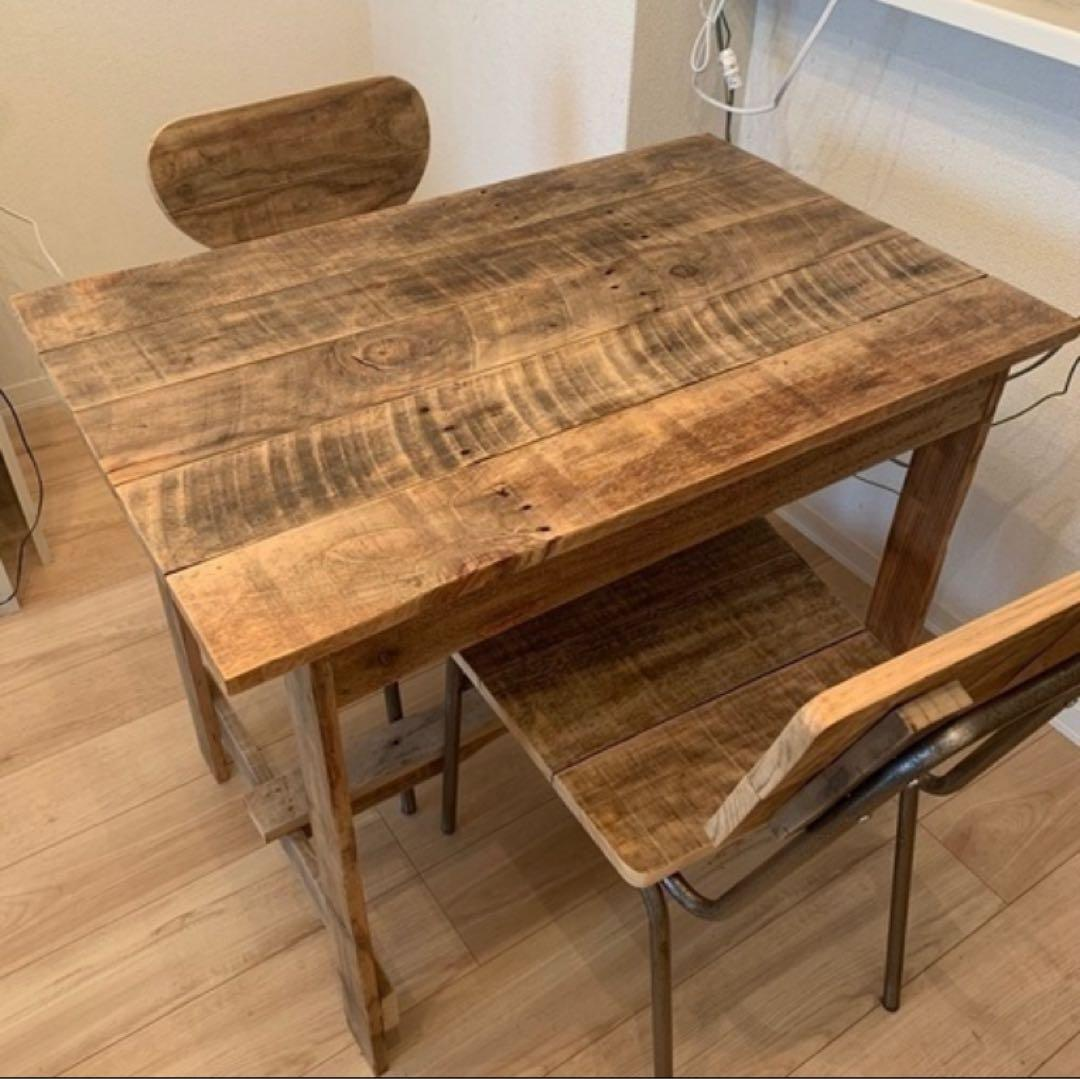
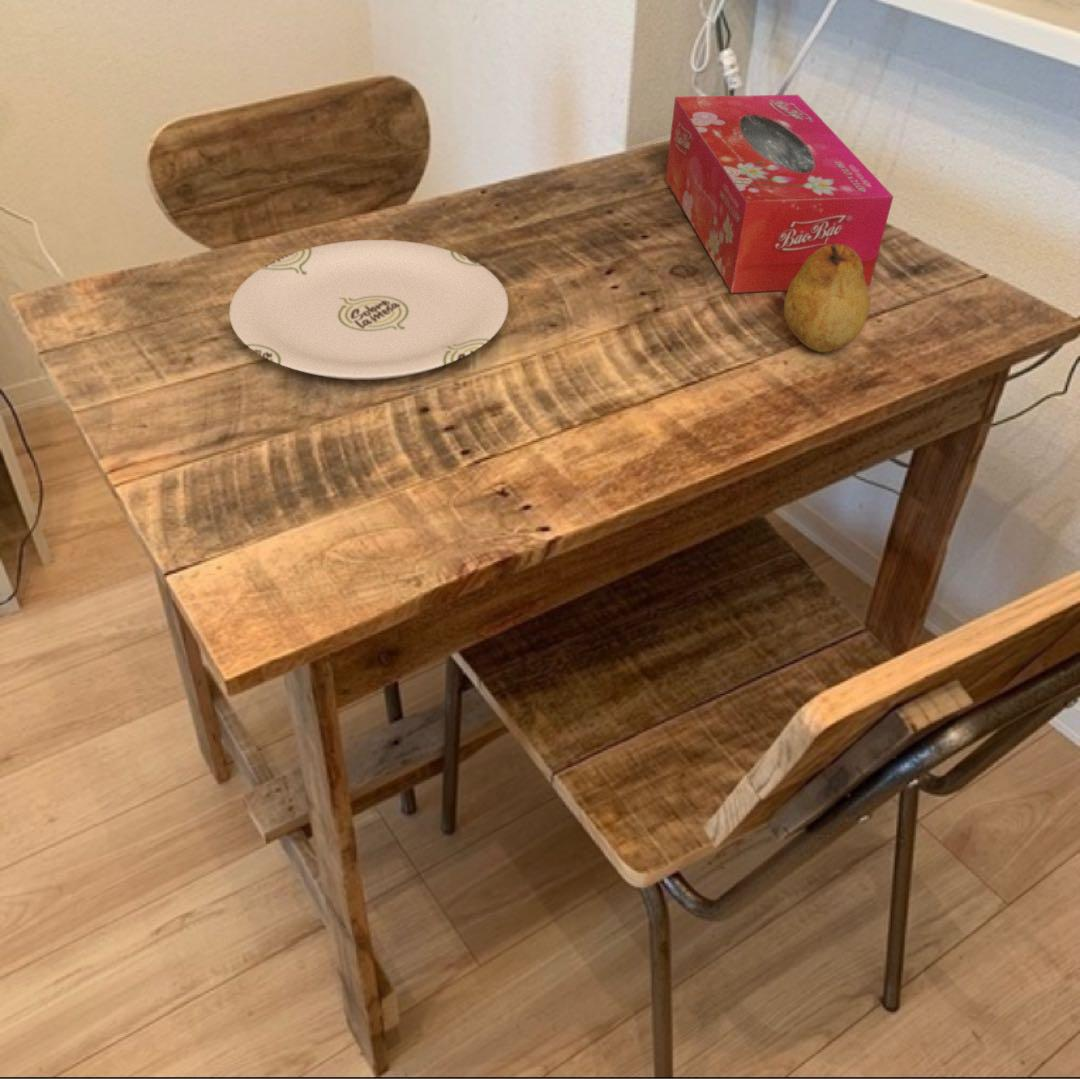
+ fruit (829, 289)
+ tissue box (767, 186)
+ plate (371, 311)
